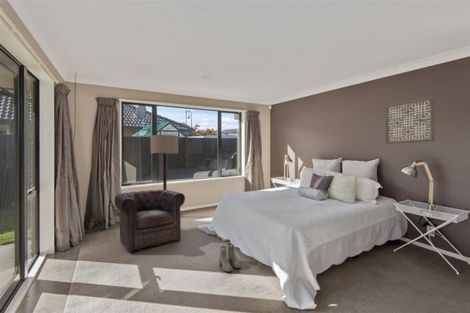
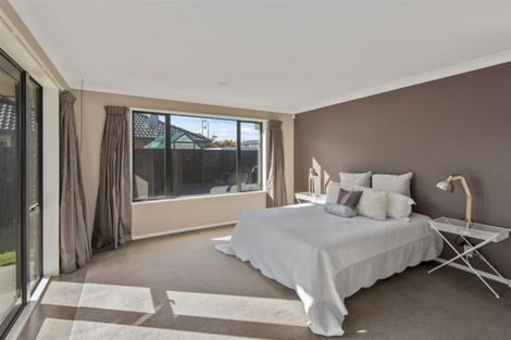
- armchair (148, 215)
- wall art (408, 120)
- floor lamp (164, 176)
- boots (229, 256)
